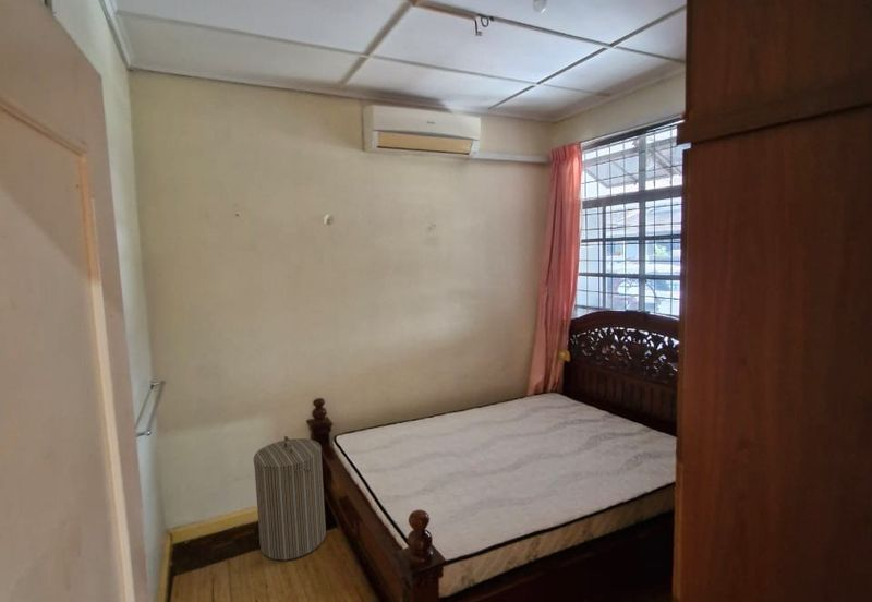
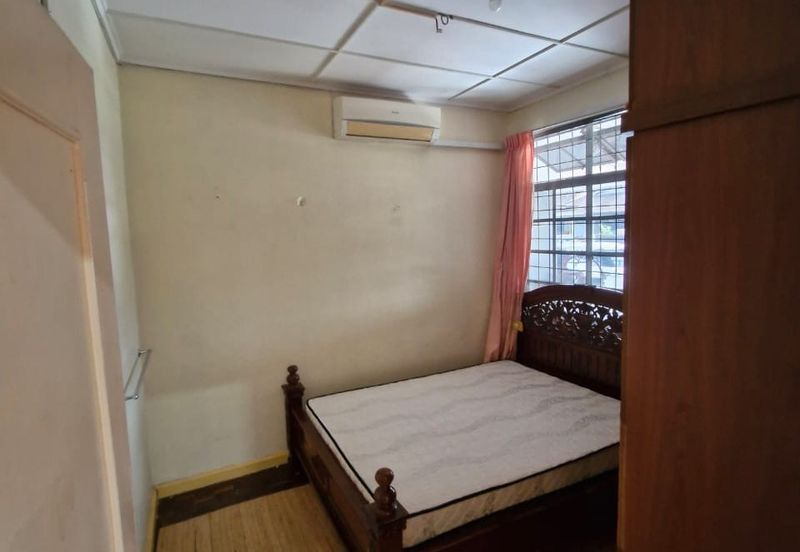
- laundry hamper (290, 489)
